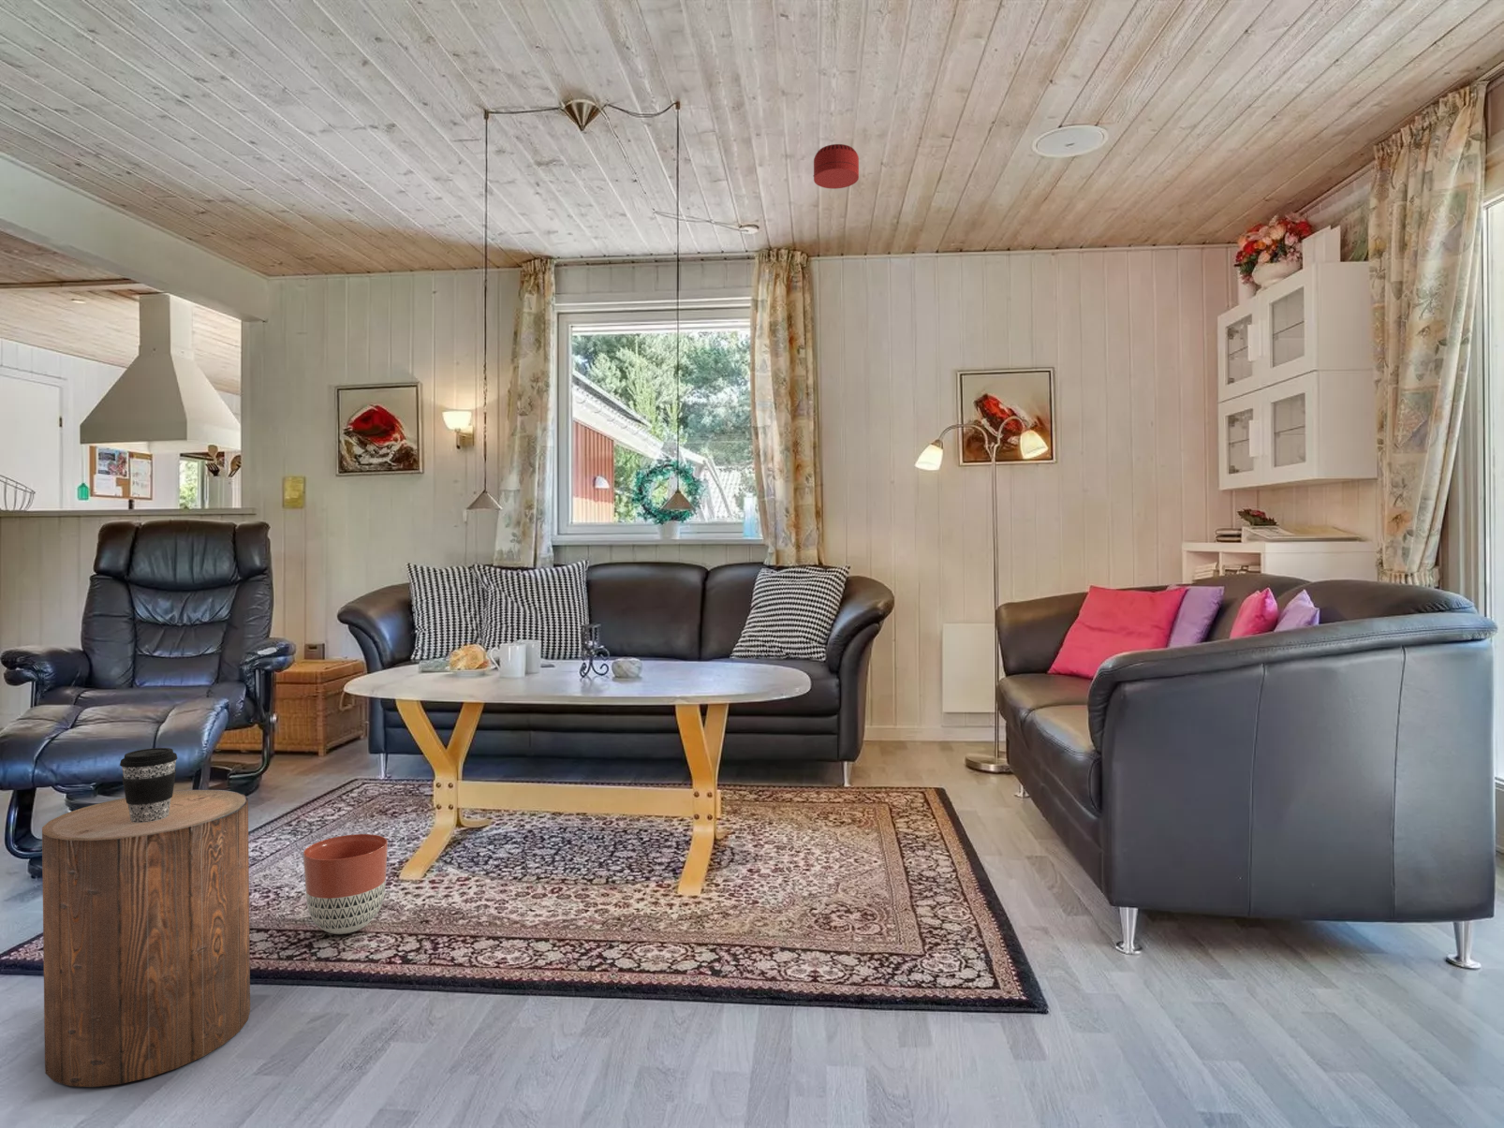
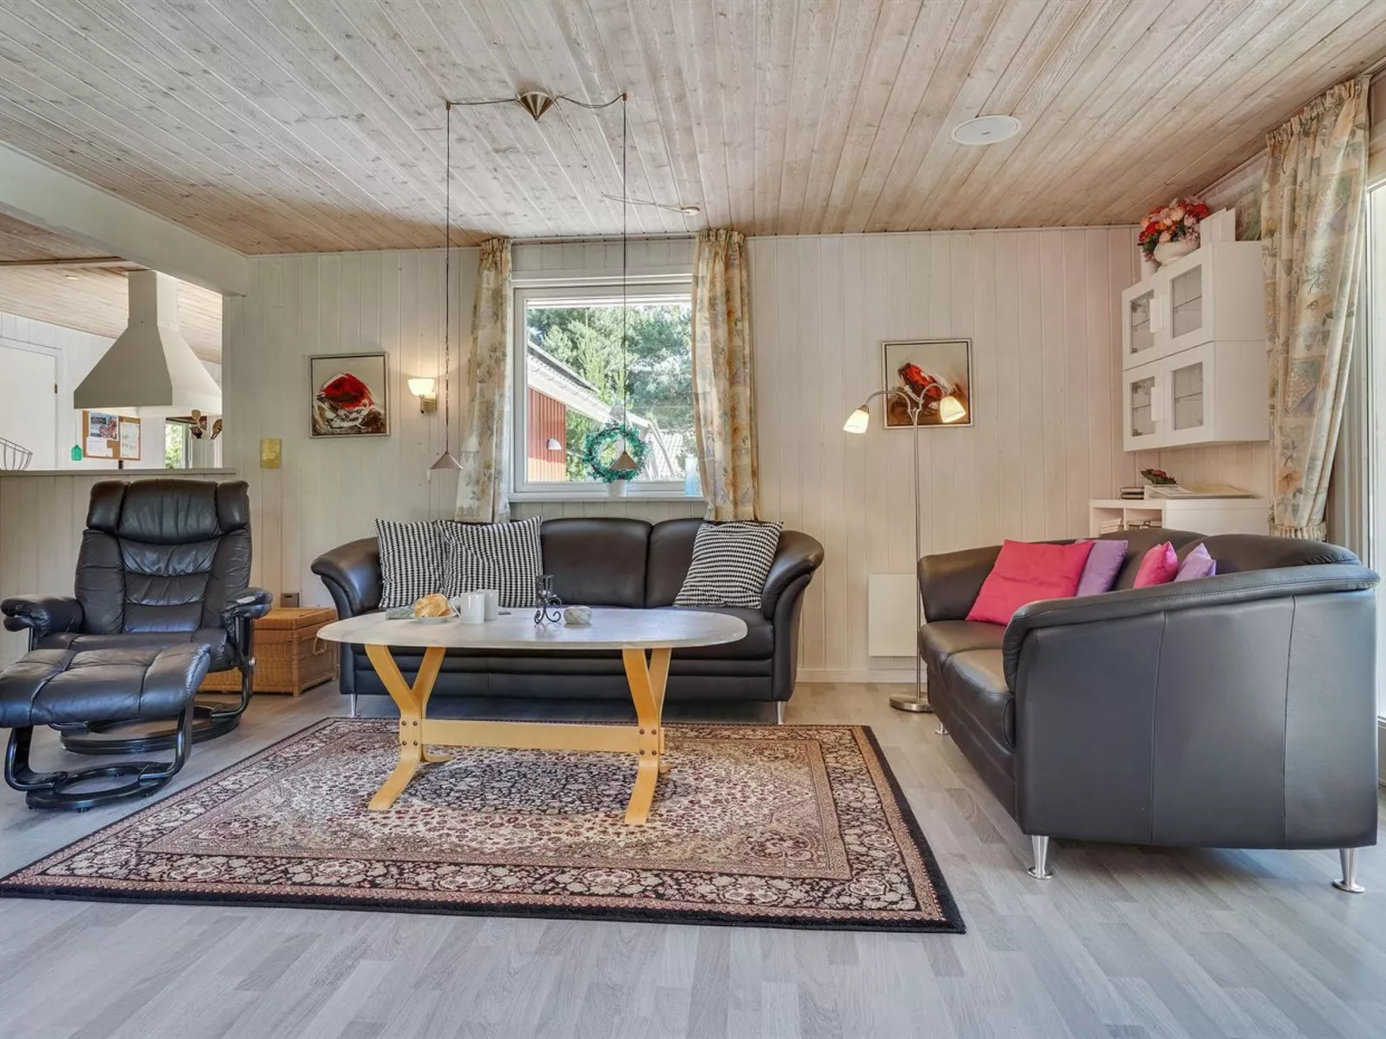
- planter (346, 887)
- coffee cup (149, 783)
- smoke detector (836, 166)
- stool (152, 923)
